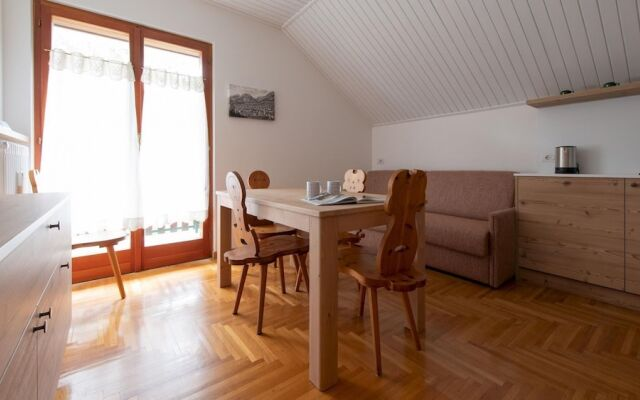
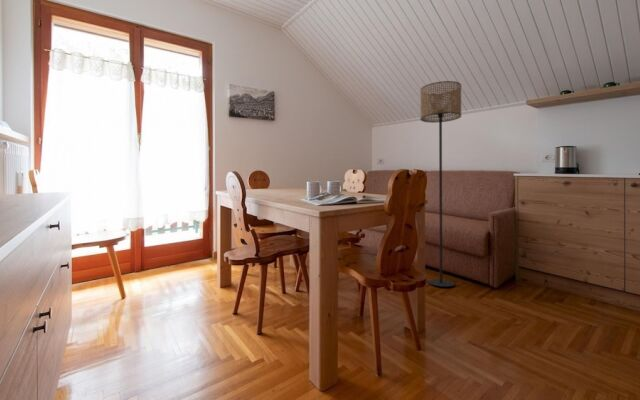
+ floor lamp (440, 186)
